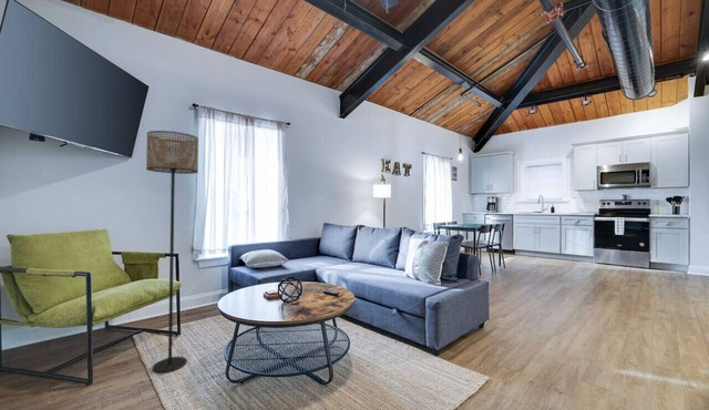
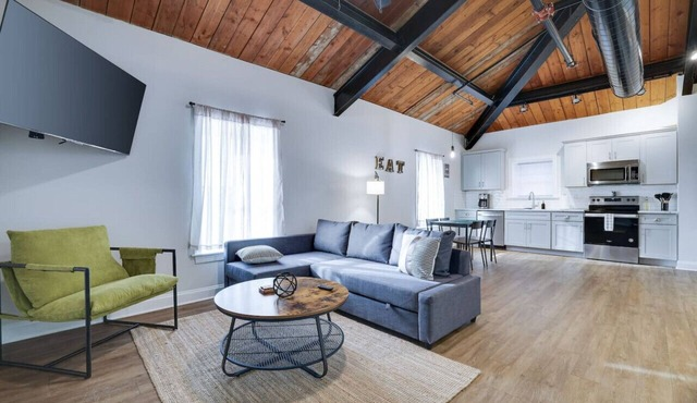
- floor lamp (172, 249)
